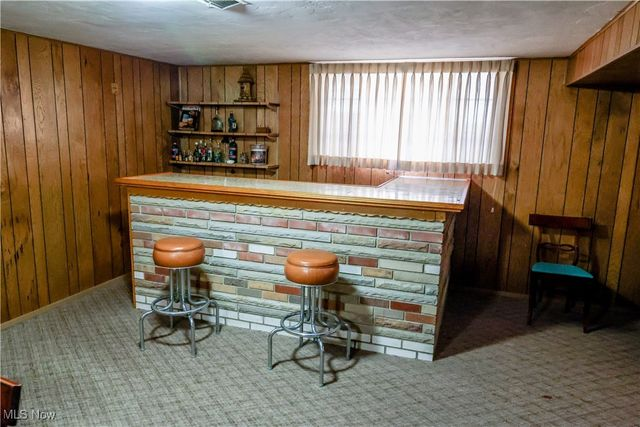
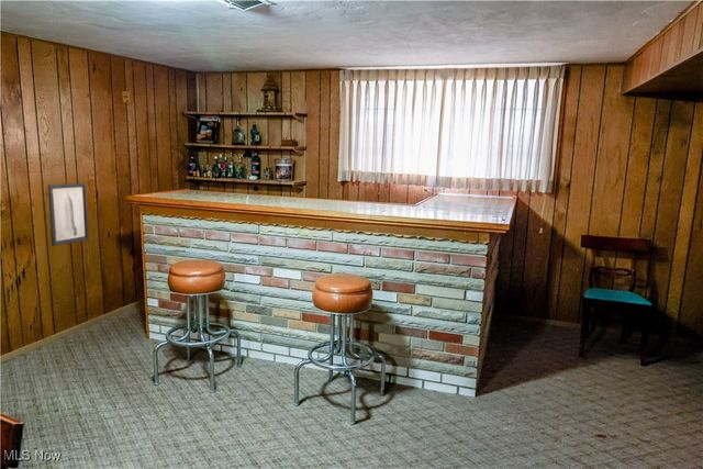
+ wall art (69, 213)
